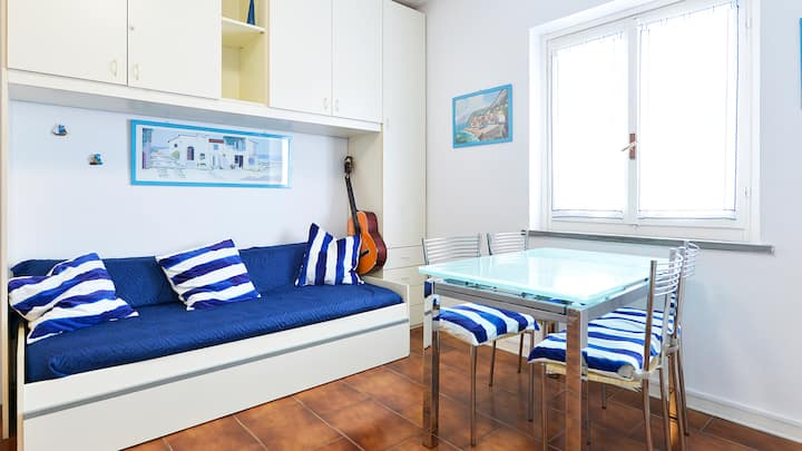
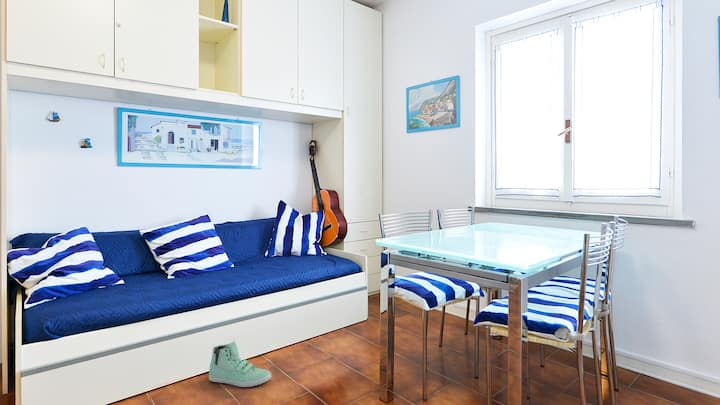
+ sneaker (239, 361)
